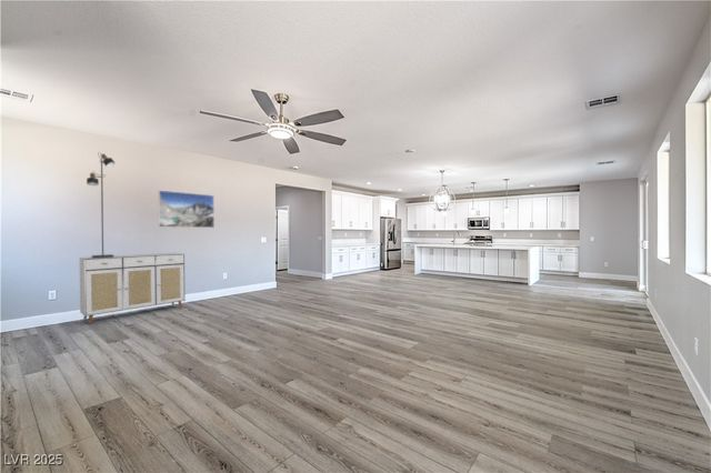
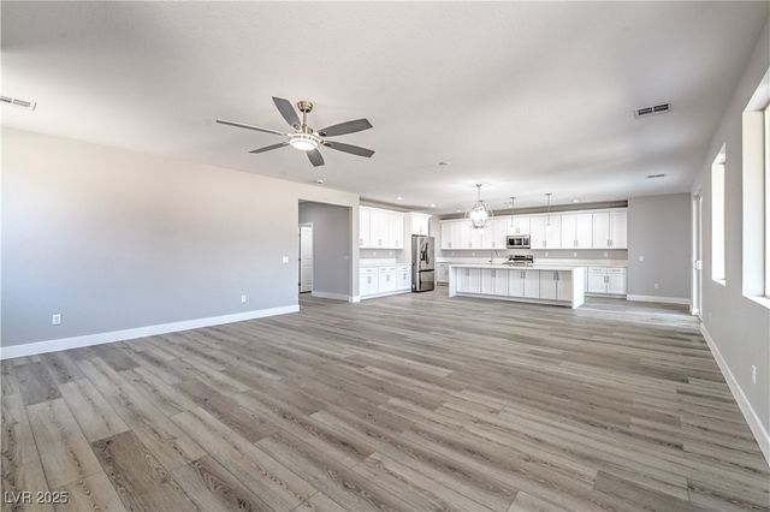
- sideboard (136, 283)
- lamp (101, 204)
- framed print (188, 210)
